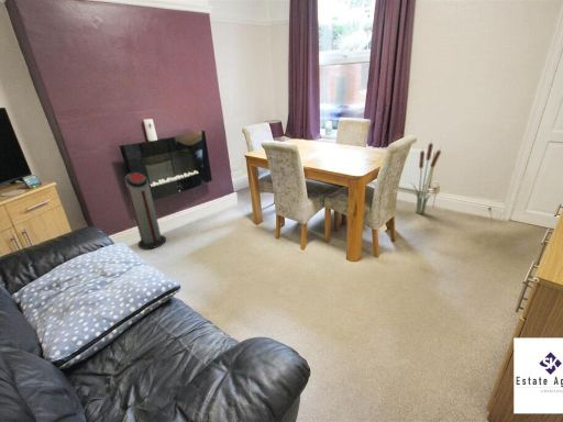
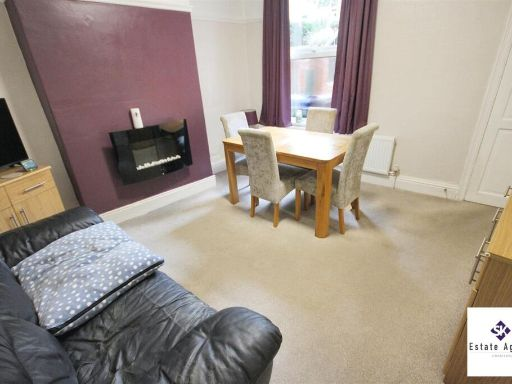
- air purifier (144, 209)
- decorative plant (424, 176)
